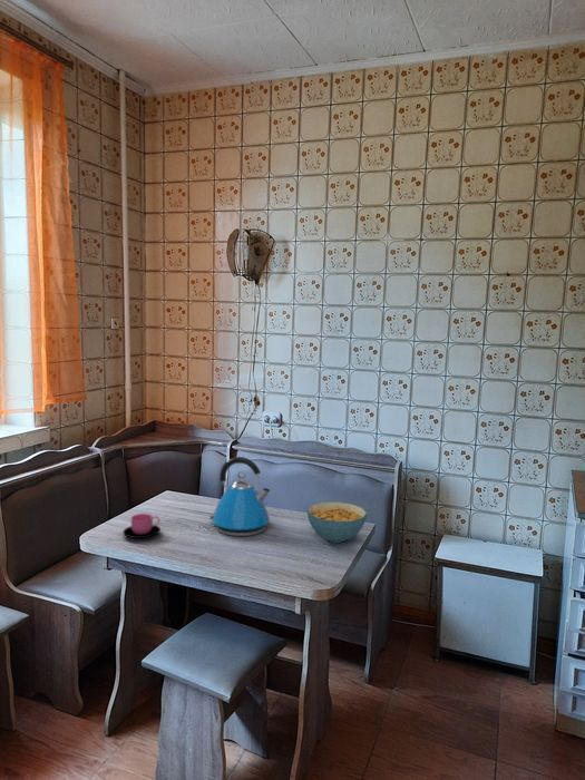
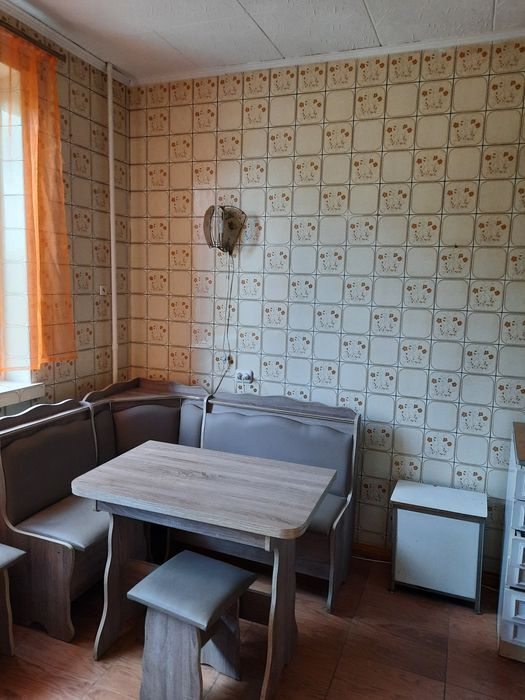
- kettle (240, 491)
- cereal bowl (335, 525)
- cup (142, 526)
